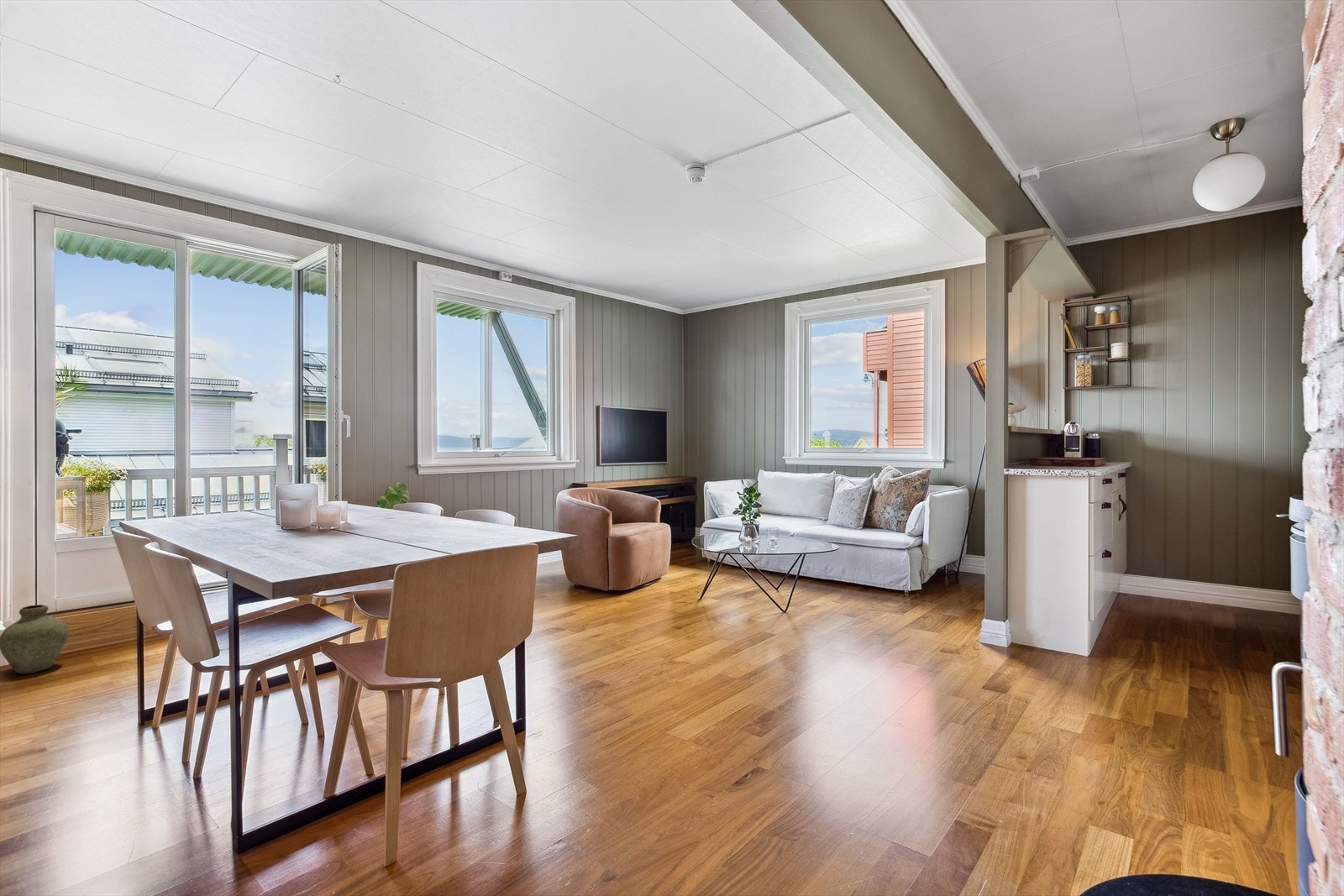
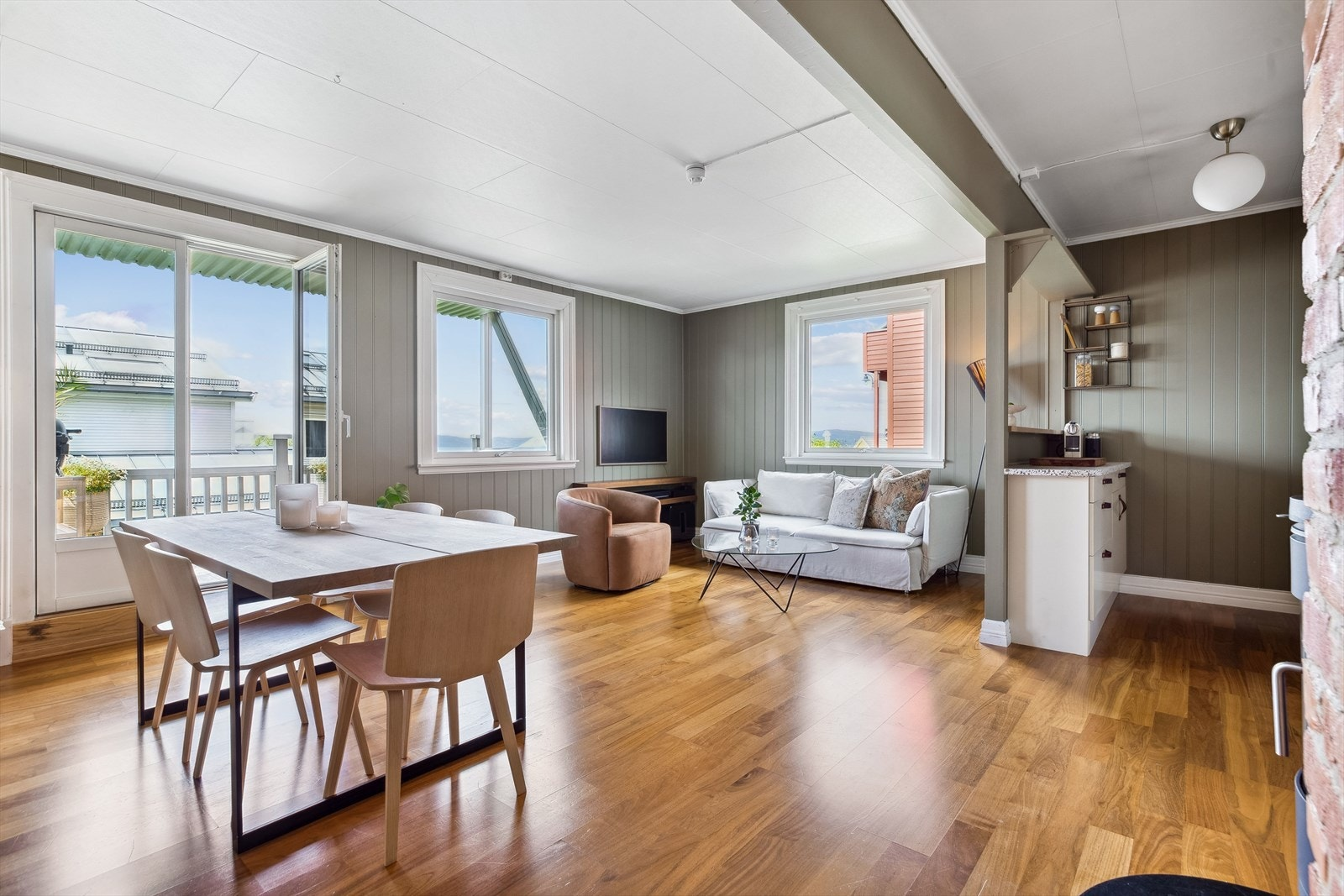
- vase (34, 637)
